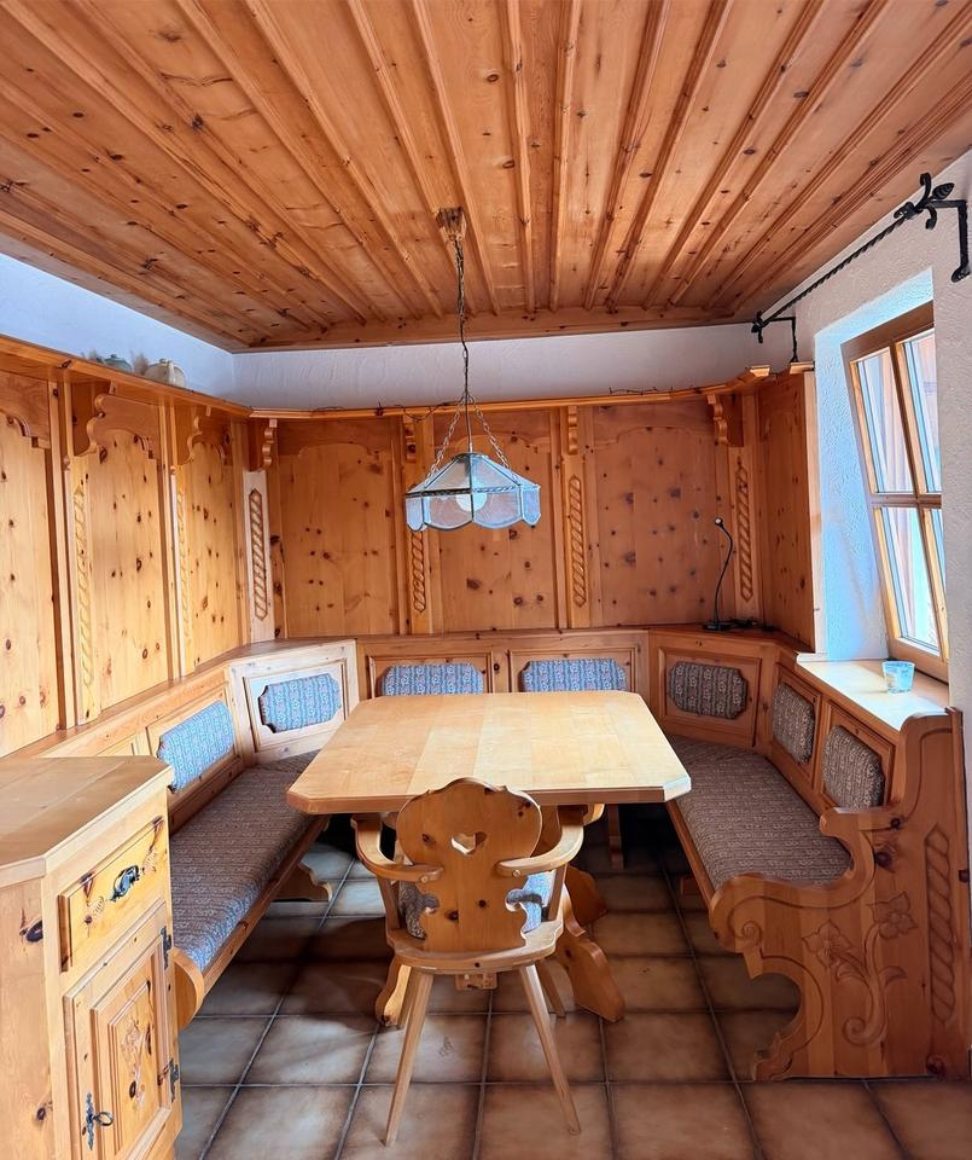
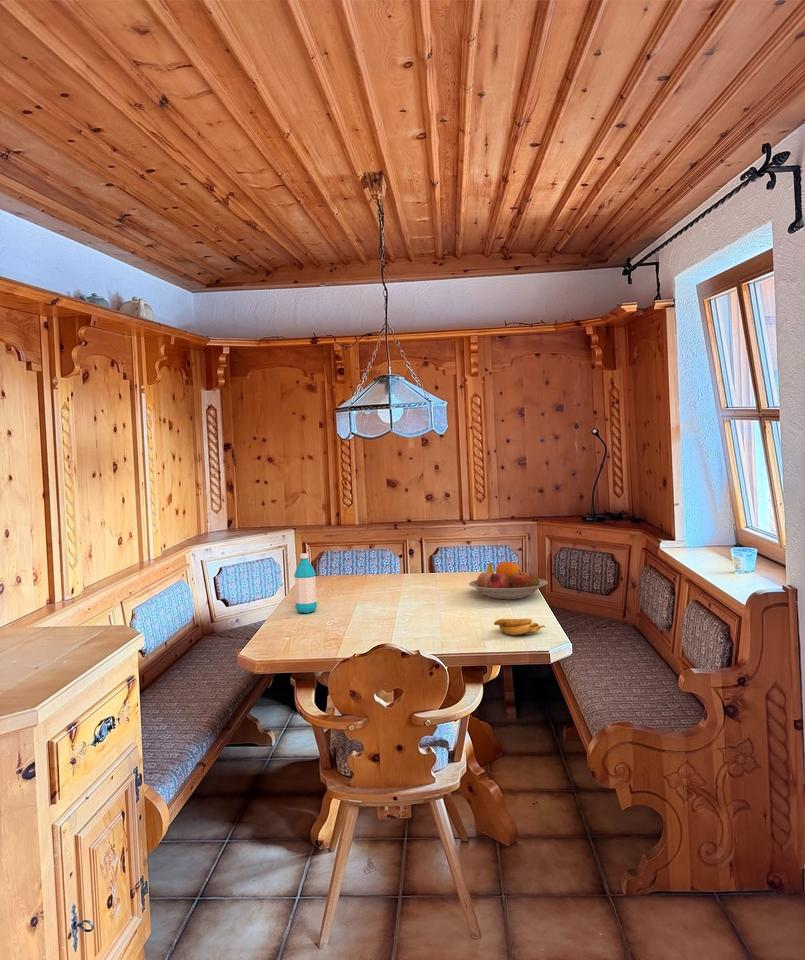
+ banana (519, 624)
+ fruit bowl (507, 579)
+ water bottle (305, 582)
